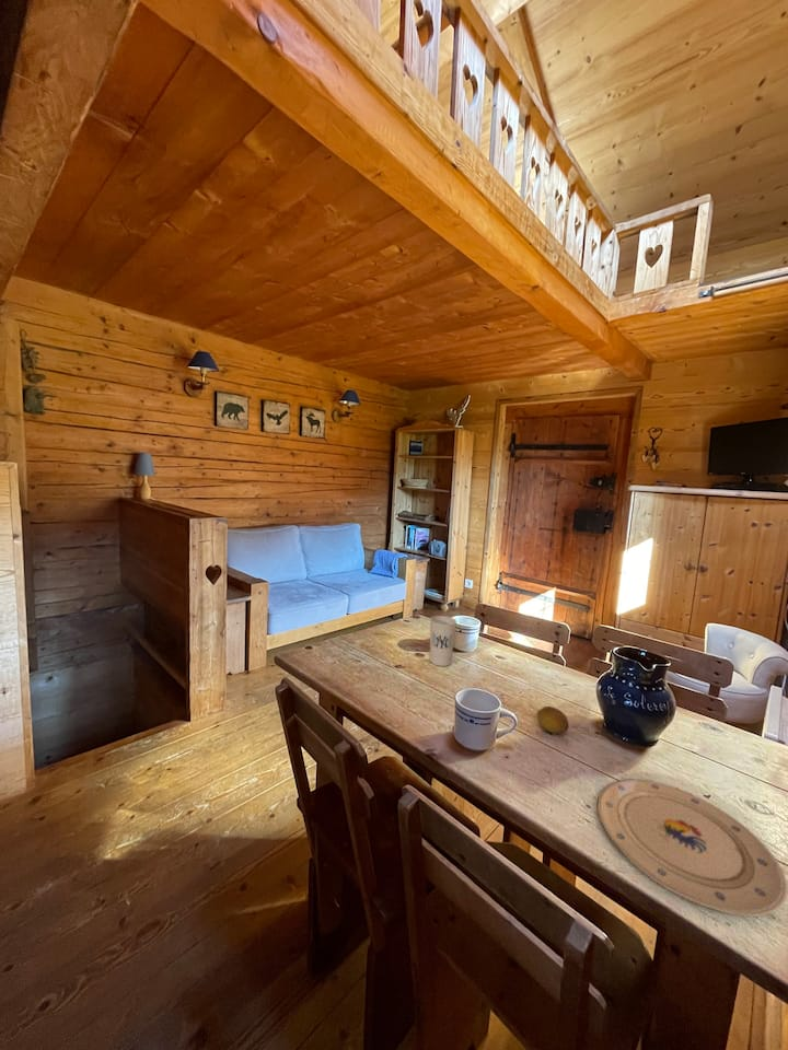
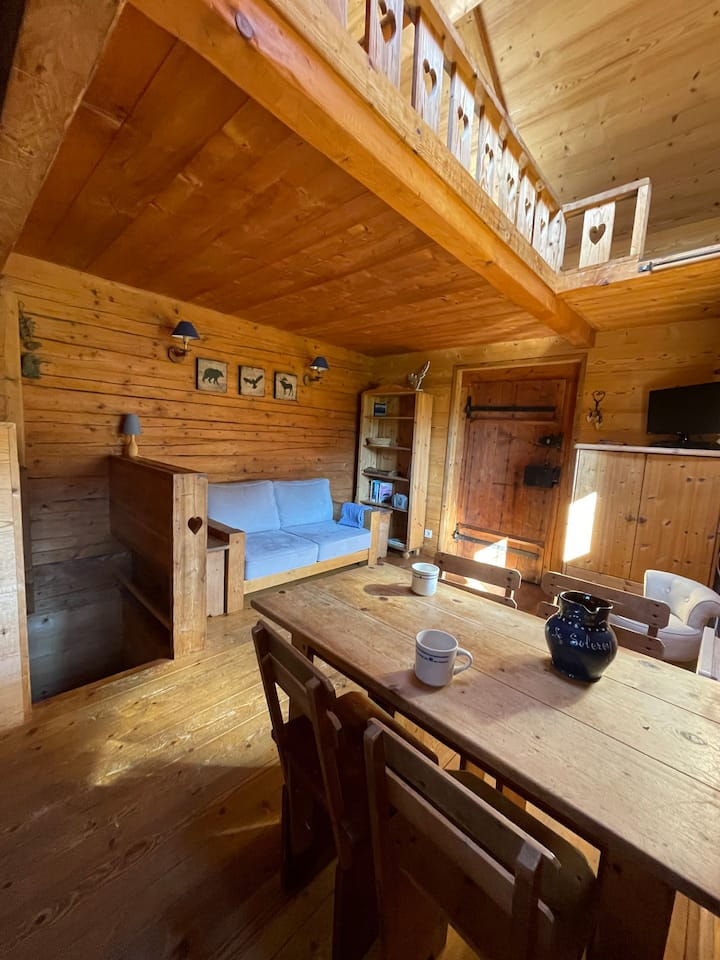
- cup (441, 641)
- fruit (552, 720)
- plate (682, 838)
